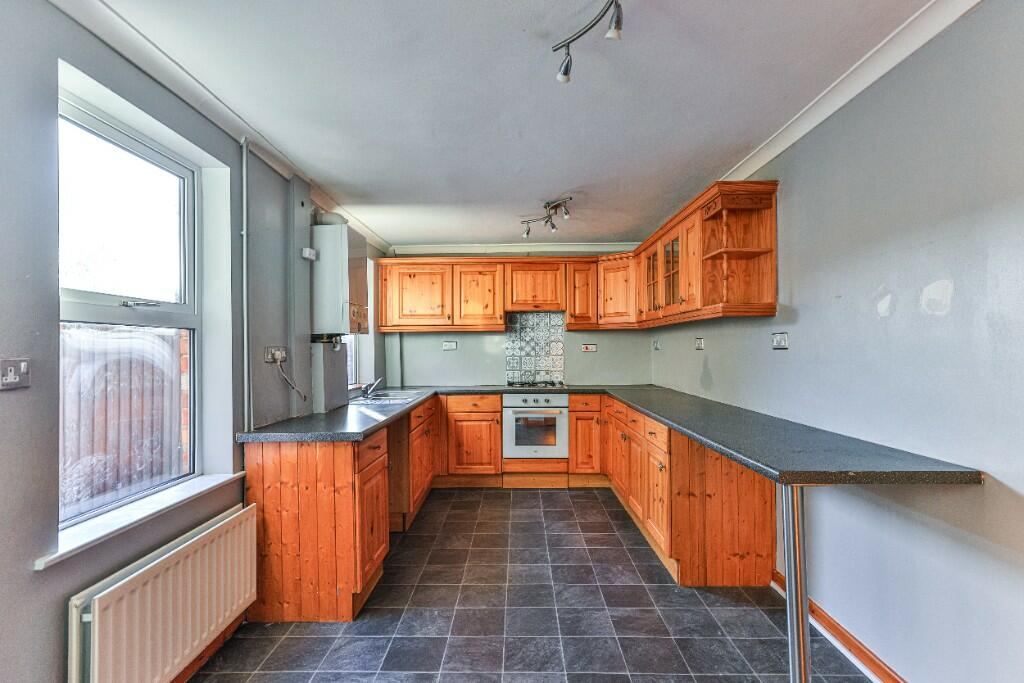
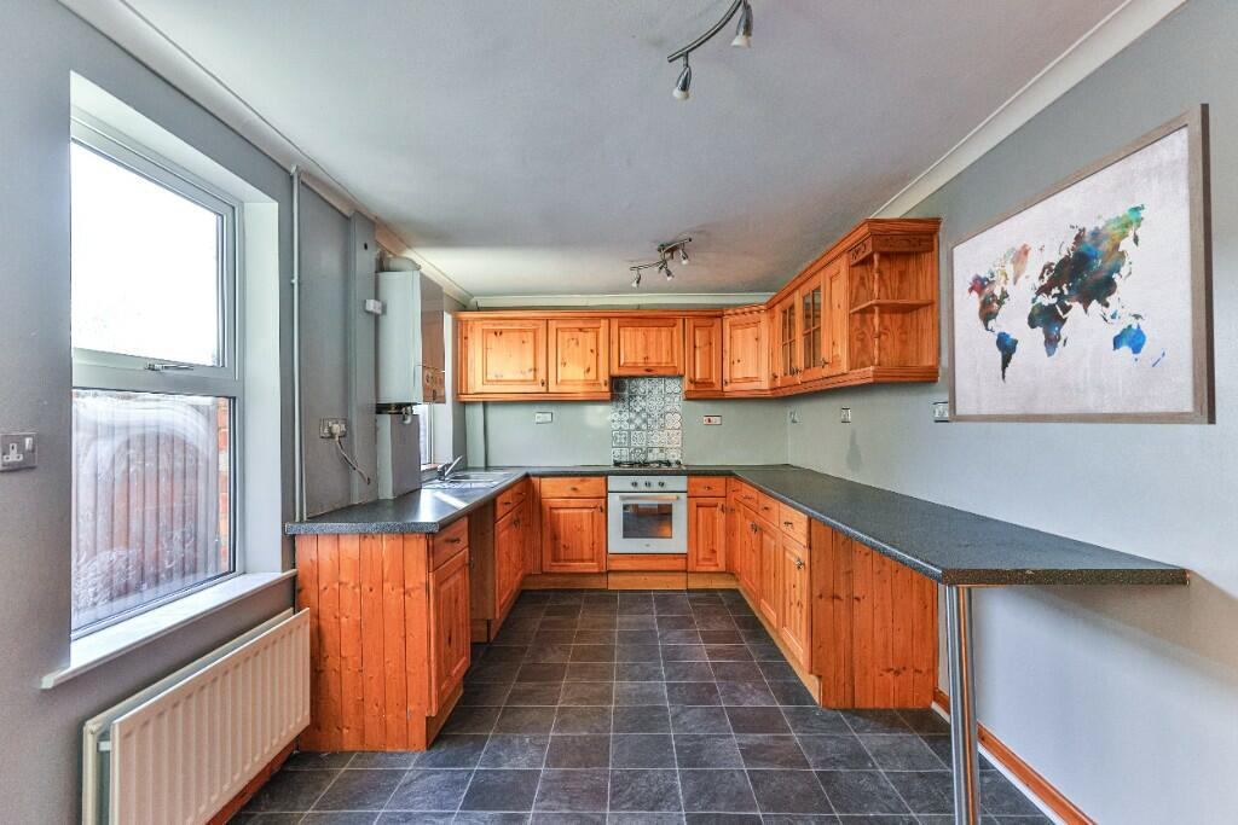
+ wall art (1042, 307)
